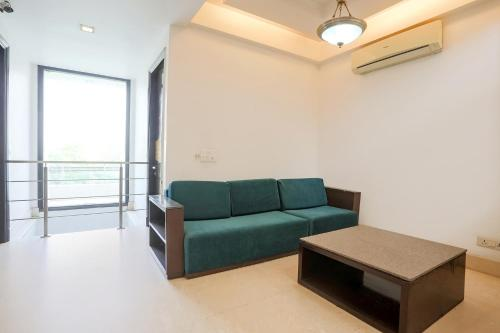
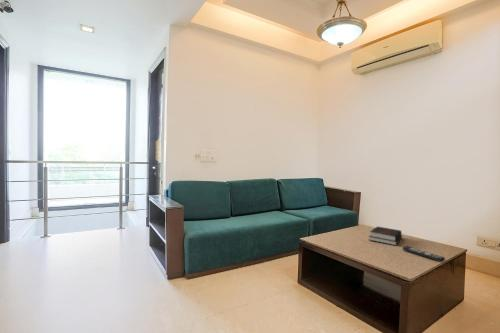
+ hardback book (385, 235)
+ remote control (422, 253)
